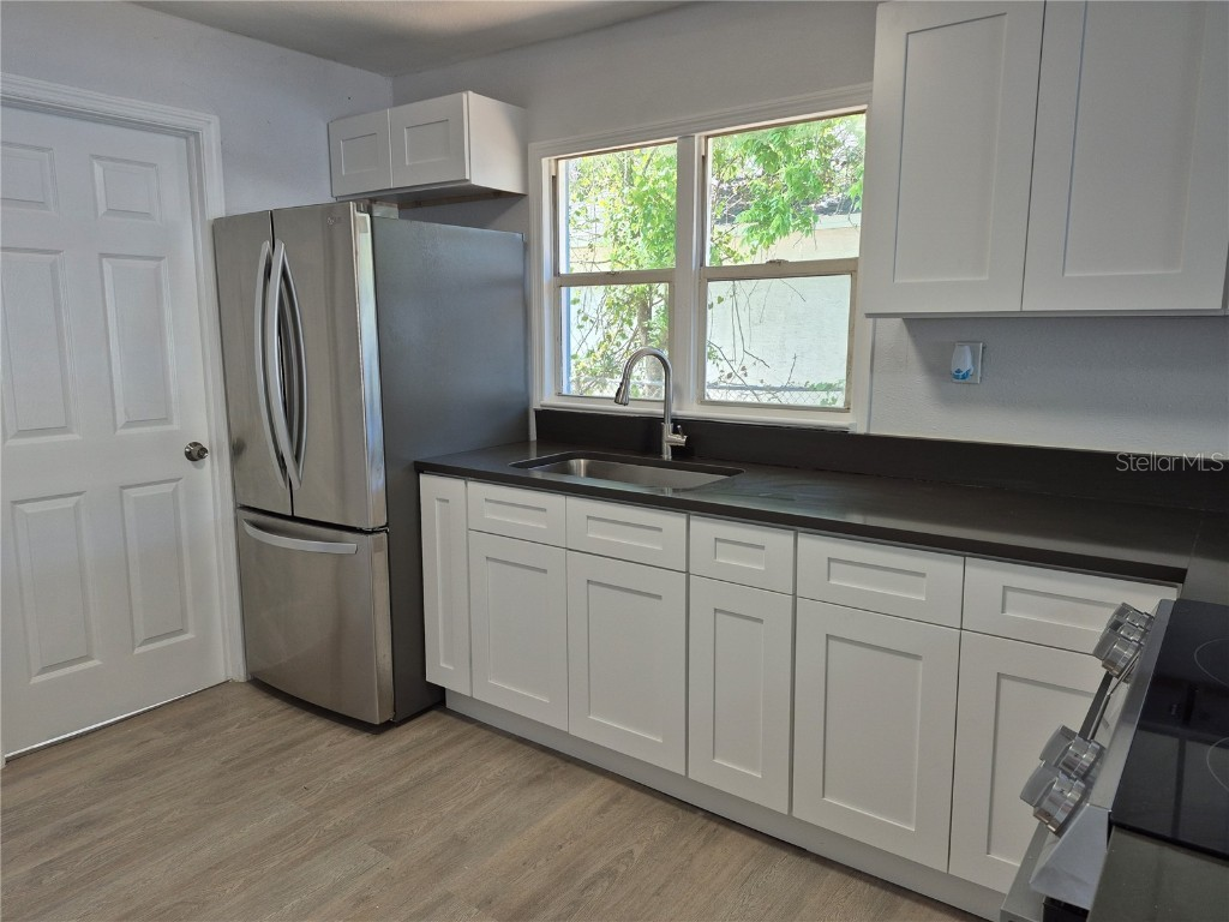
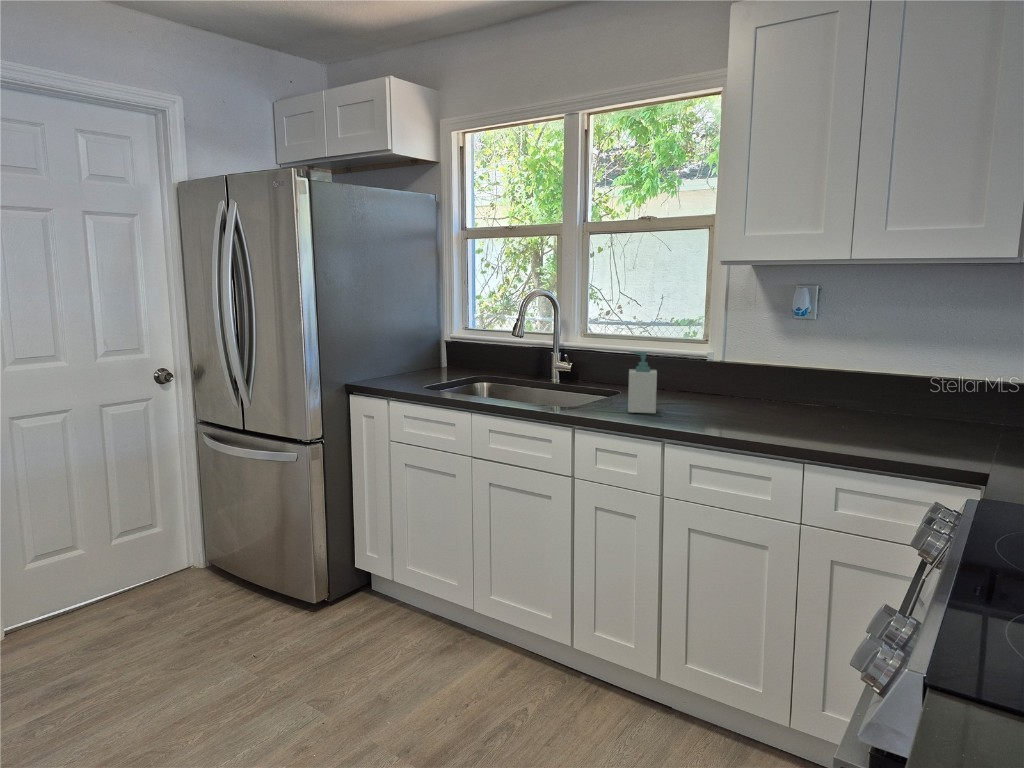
+ soap bottle (642, 381)
